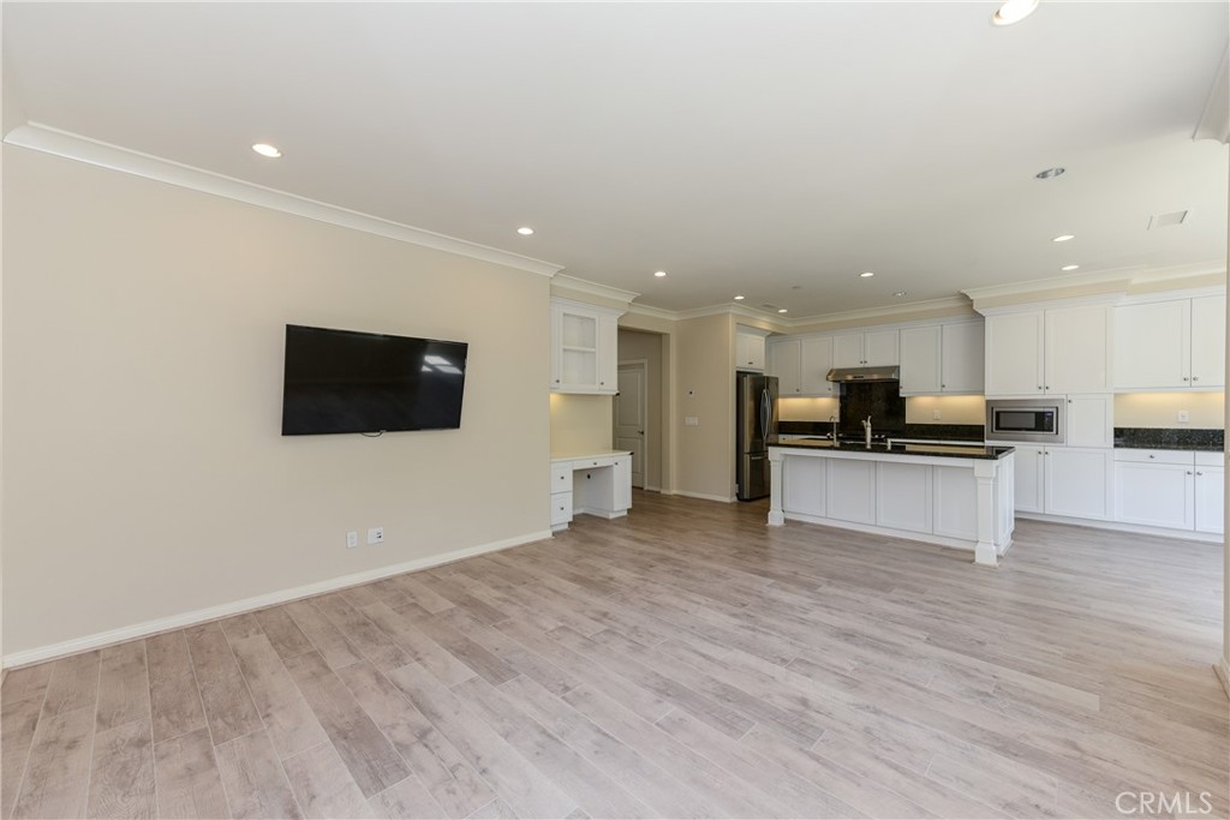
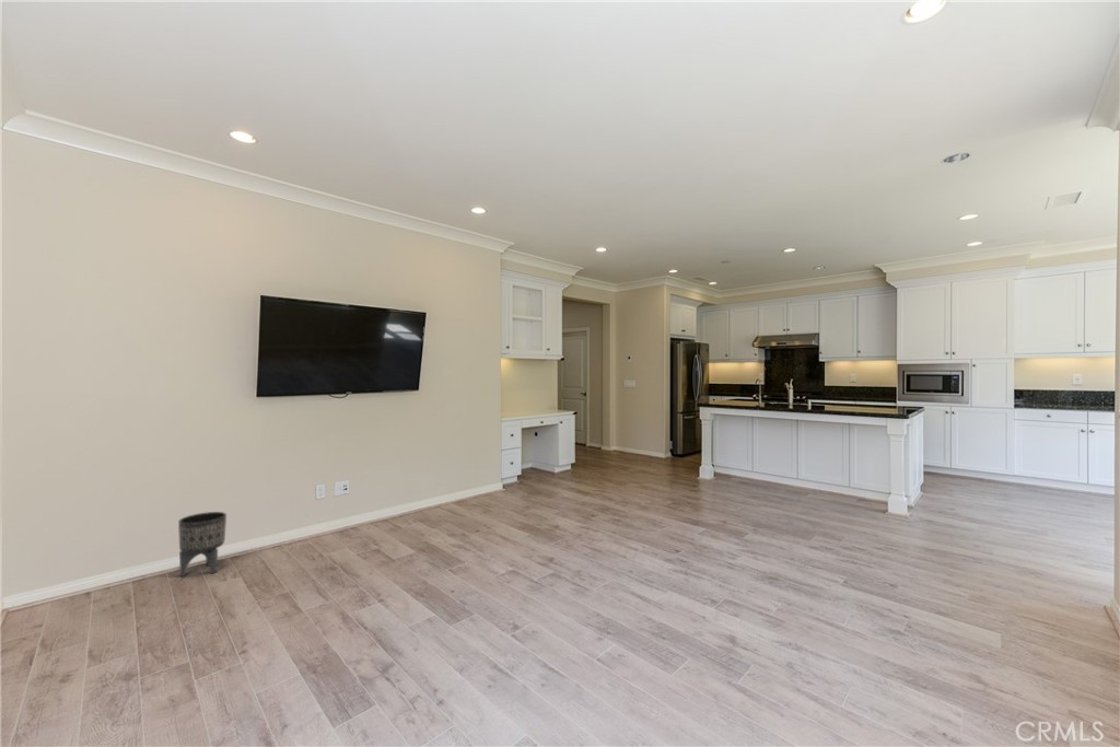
+ planter (202, 544)
